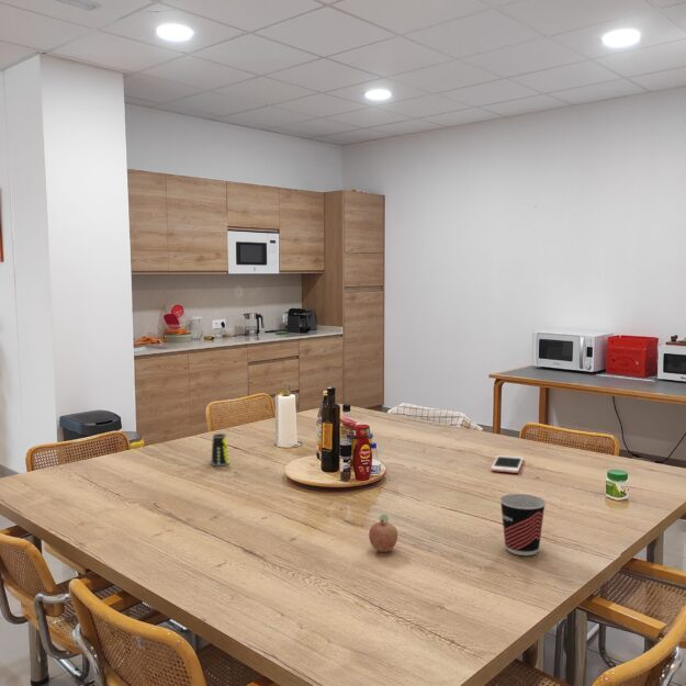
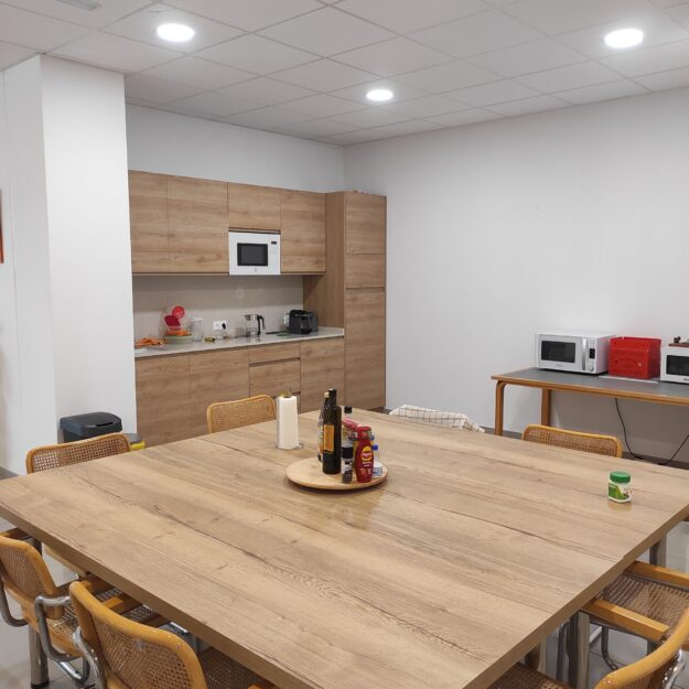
- cup (521, 525)
- fruit (383, 533)
- cell phone (507, 463)
- cup (220, 449)
